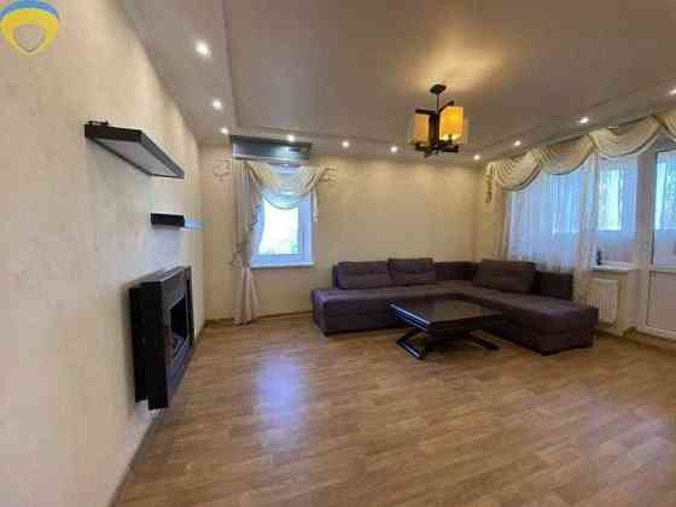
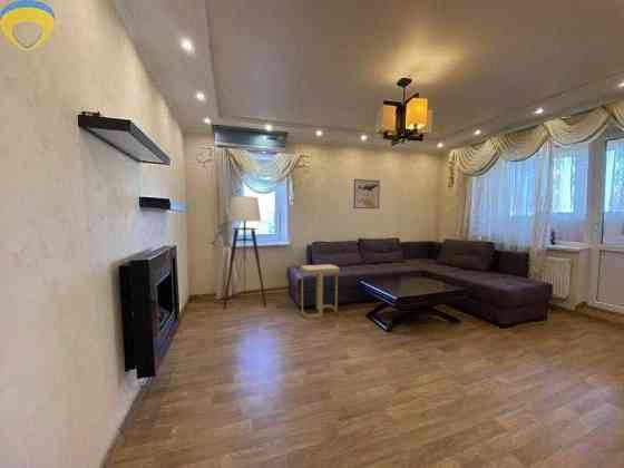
+ floor lamp (234, 251)
+ side table (319, 290)
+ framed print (367, 194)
